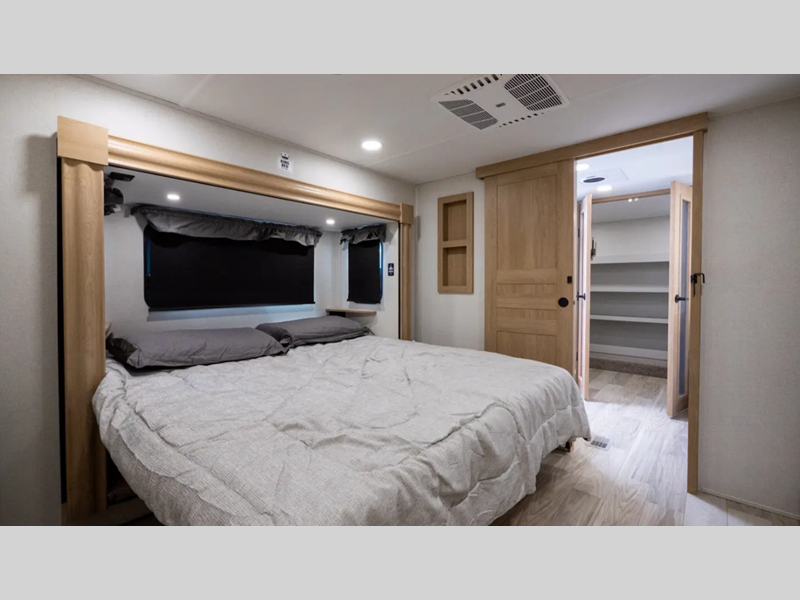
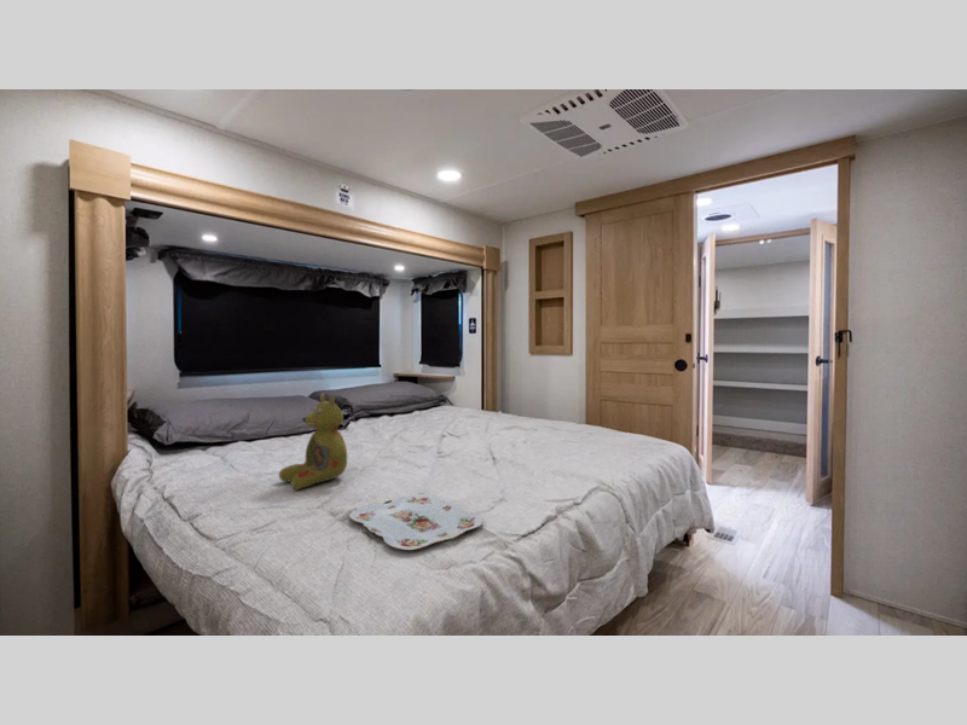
+ serving tray (415, 518)
+ stuffed bear (314, 437)
